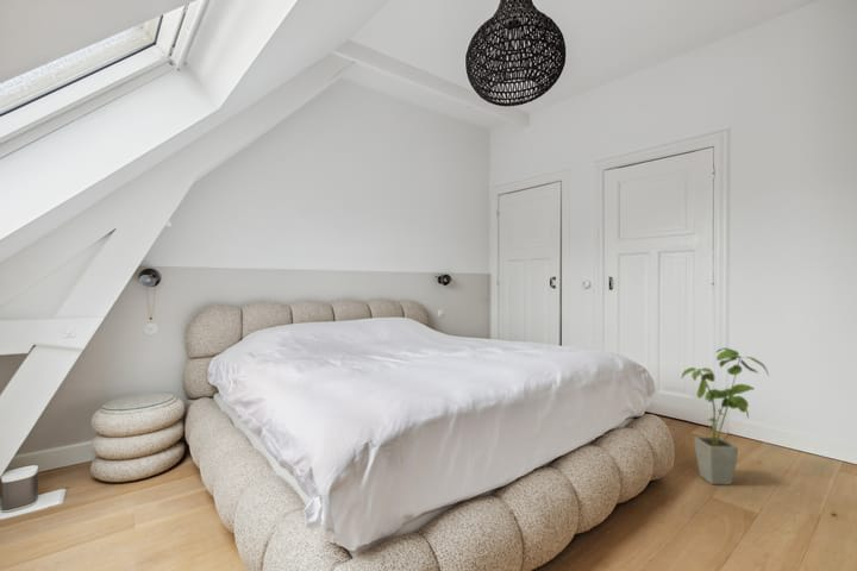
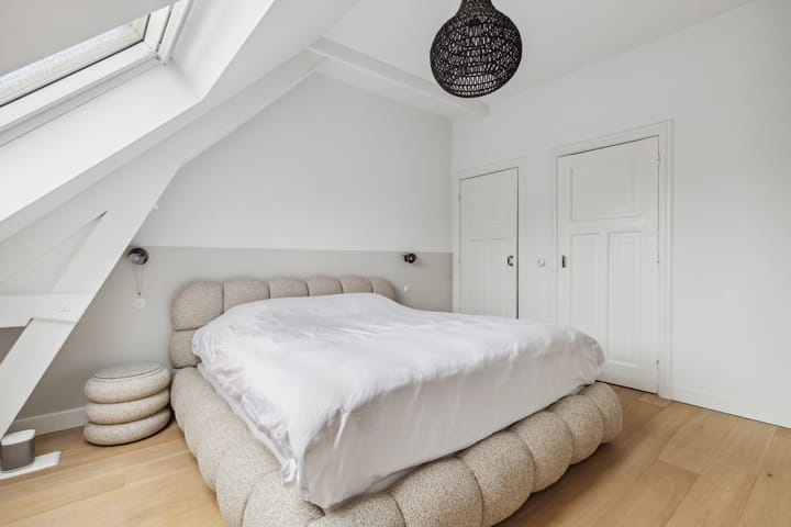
- house plant (725, 415)
